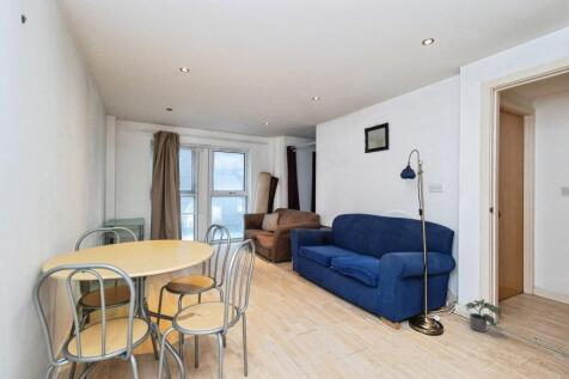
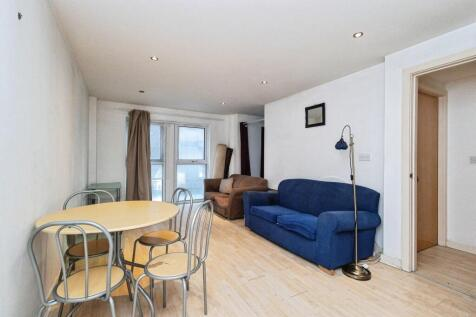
- potted plant (482, 316)
